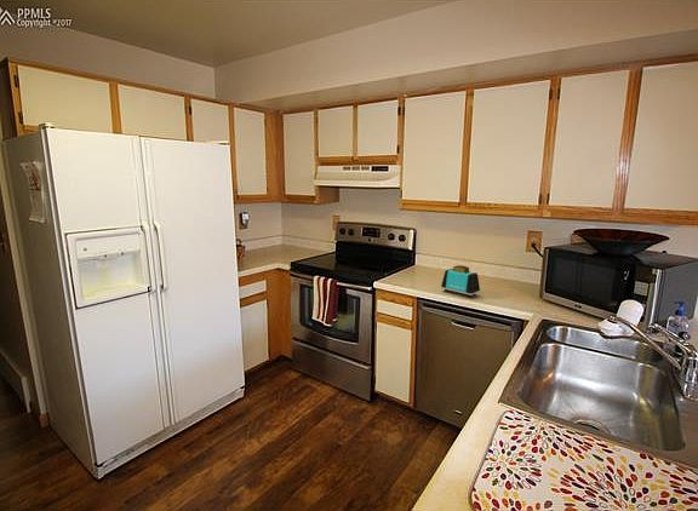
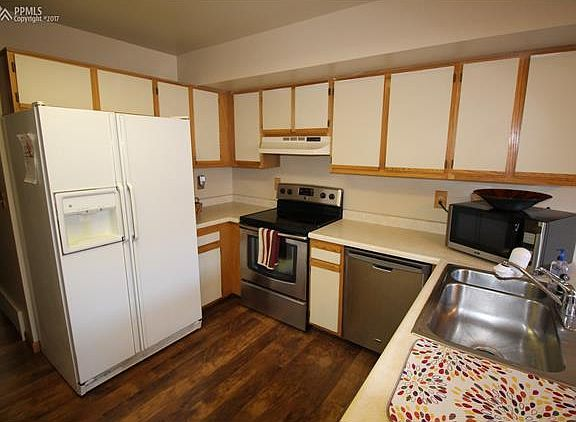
- toaster (460, 280)
